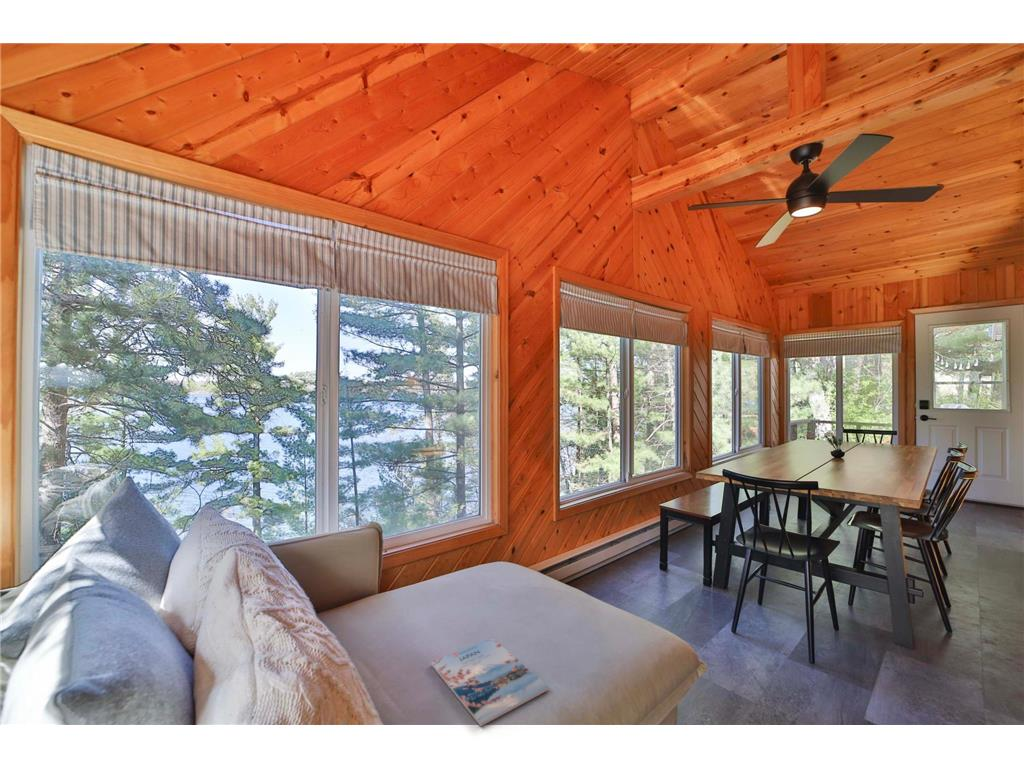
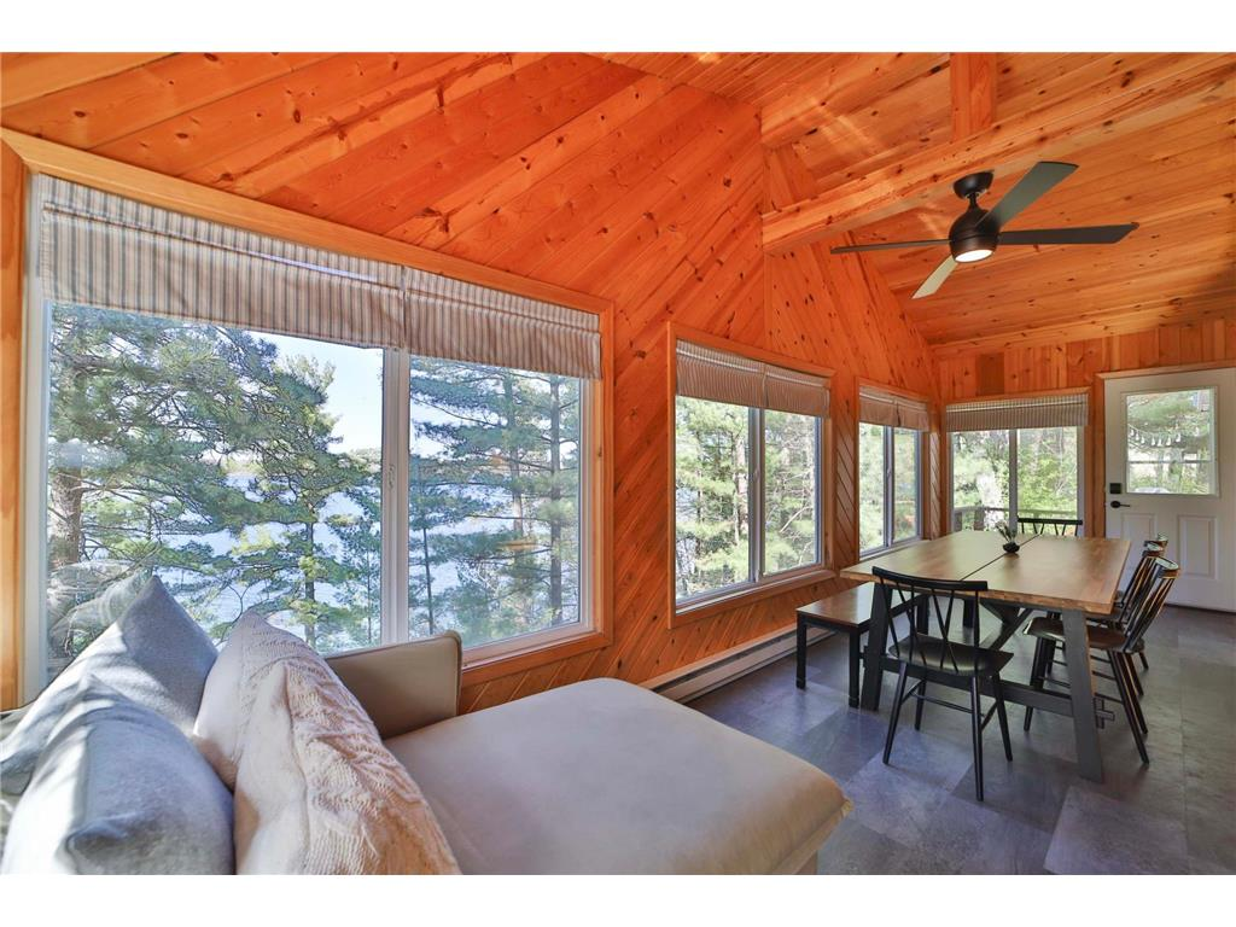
- magazine (487, 675)
